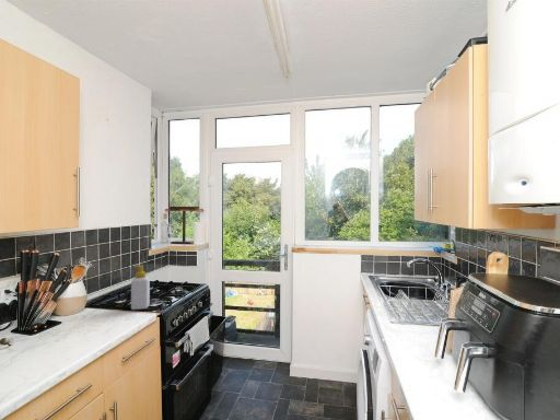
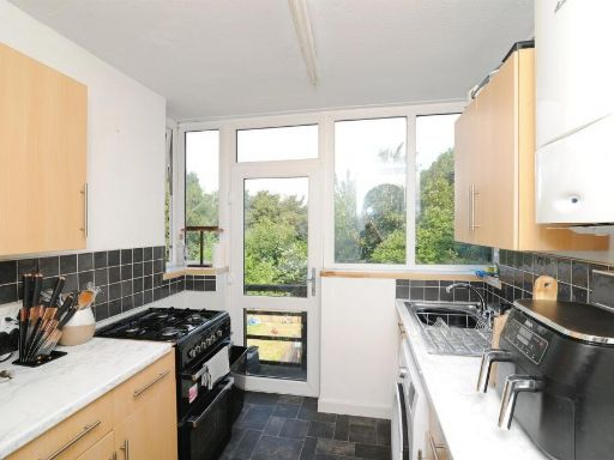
- soap bottle (140, 285)
